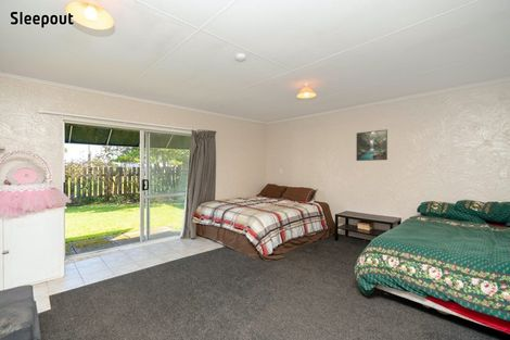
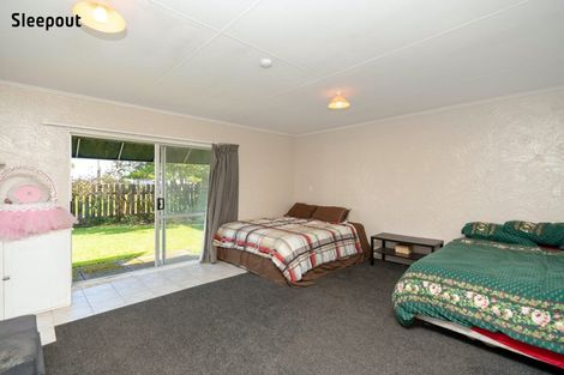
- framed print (371, 146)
